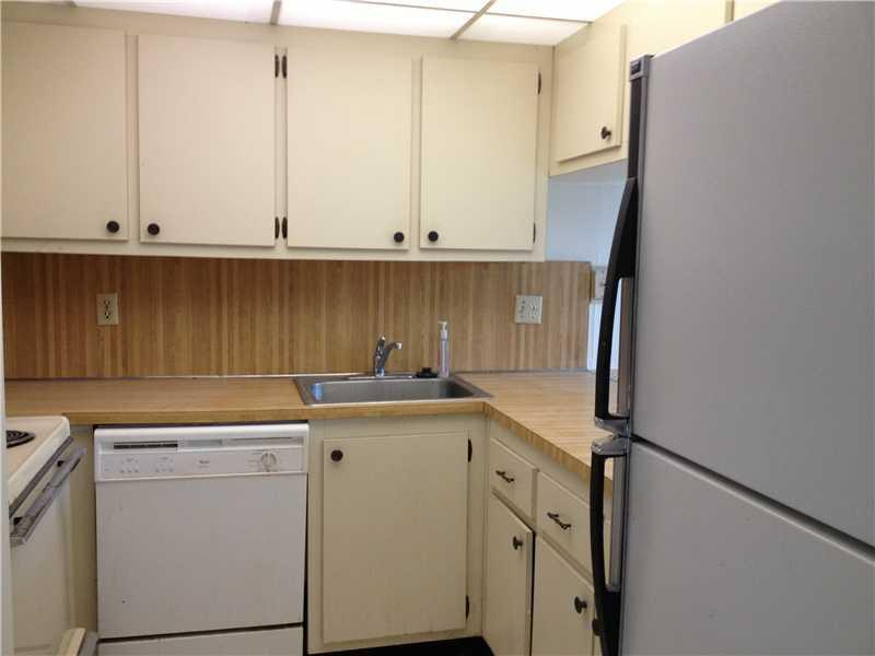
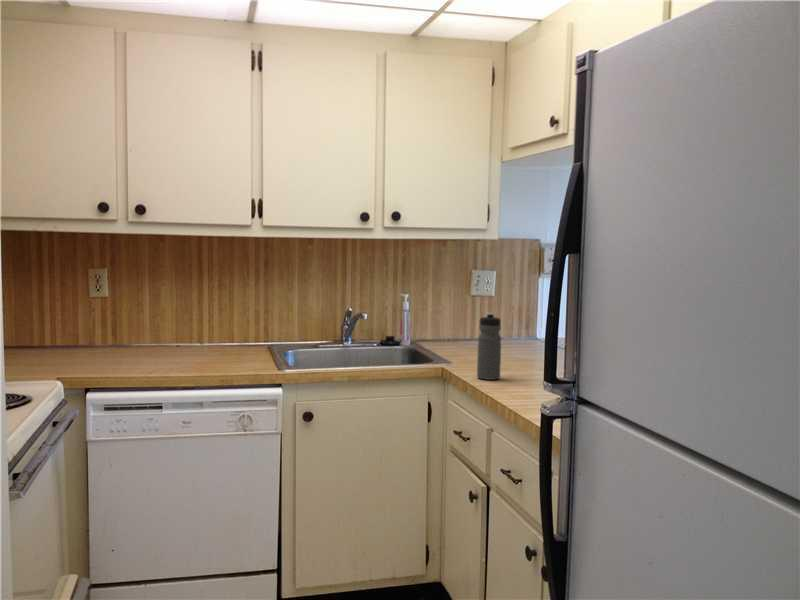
+ water bottle (489, 345)
